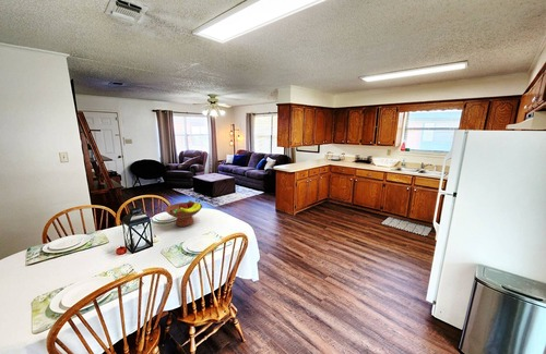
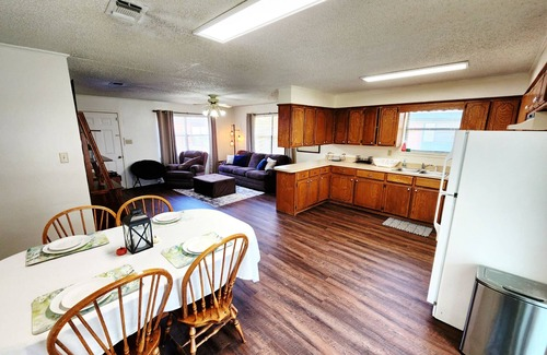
- fruit bowl (183, 211)
